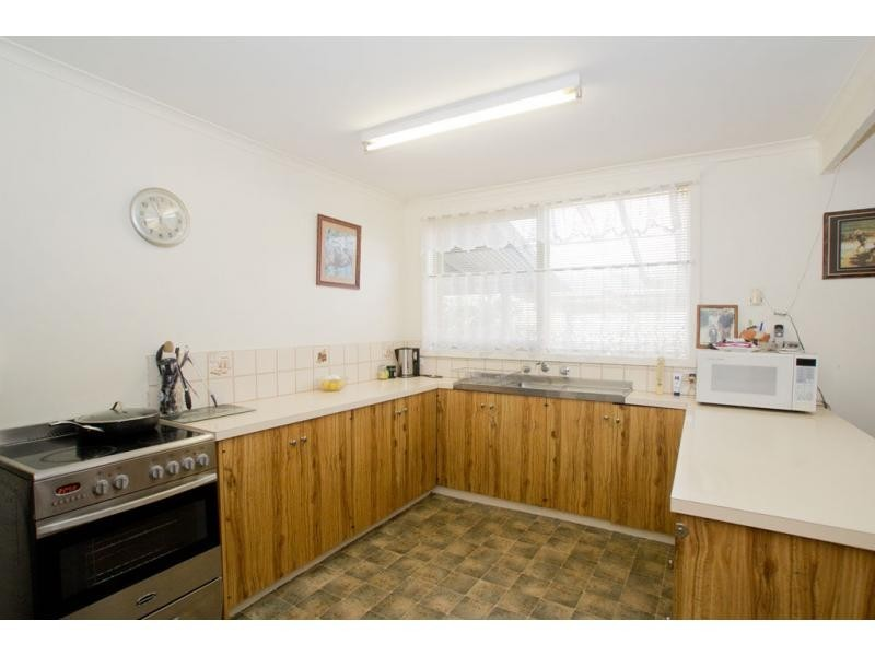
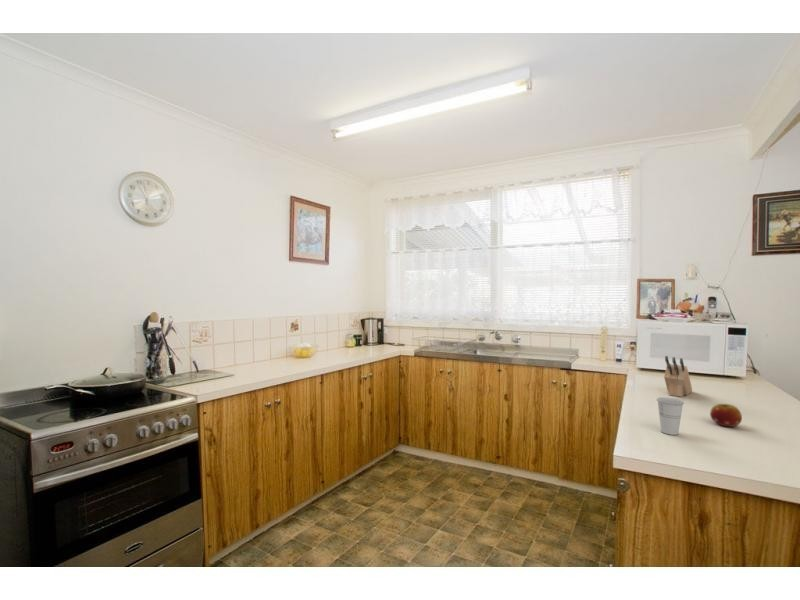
+ fruit (725, 414)
+ cup (669, 415)
+ knife block (677, 374)
